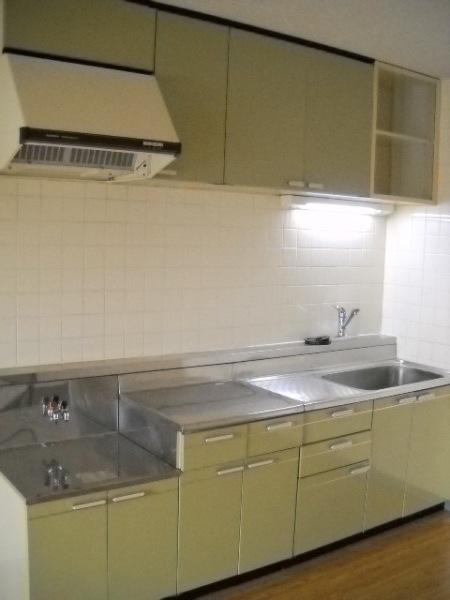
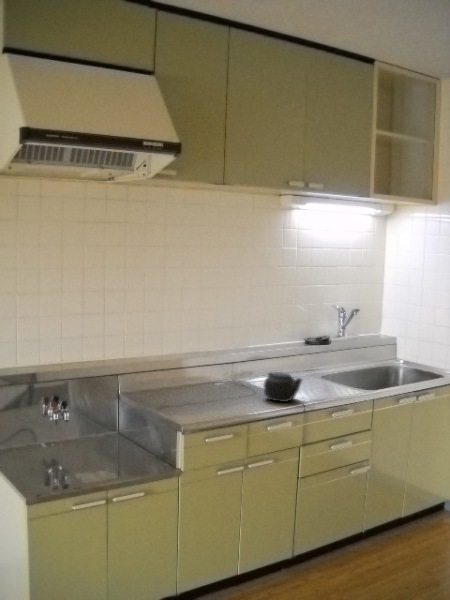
+ teapot (283, 387)
